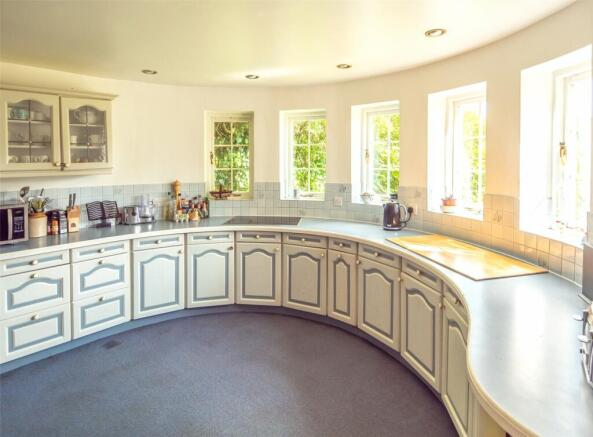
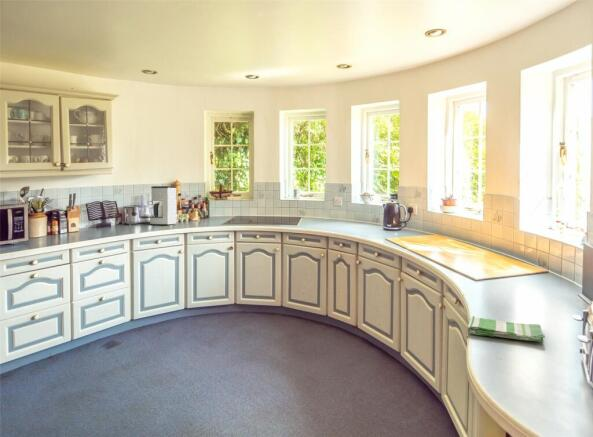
+ dish towel (504, 327)
+ coffee maker (159, 204)
